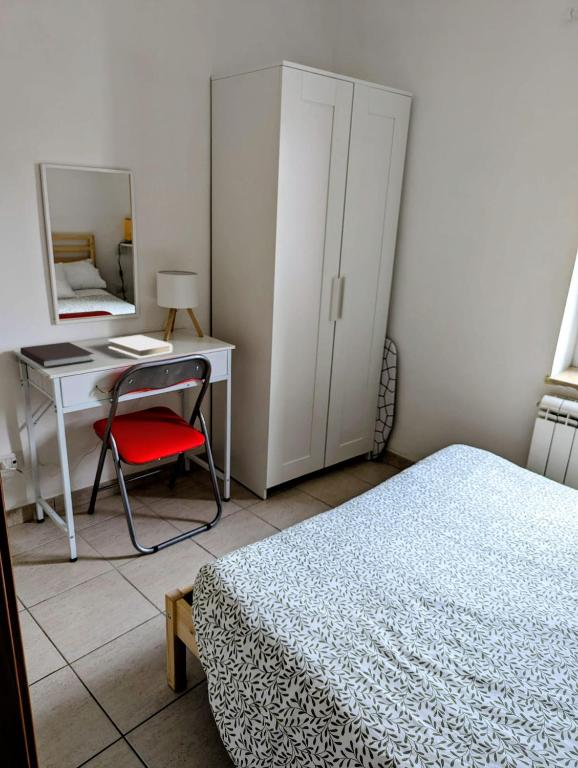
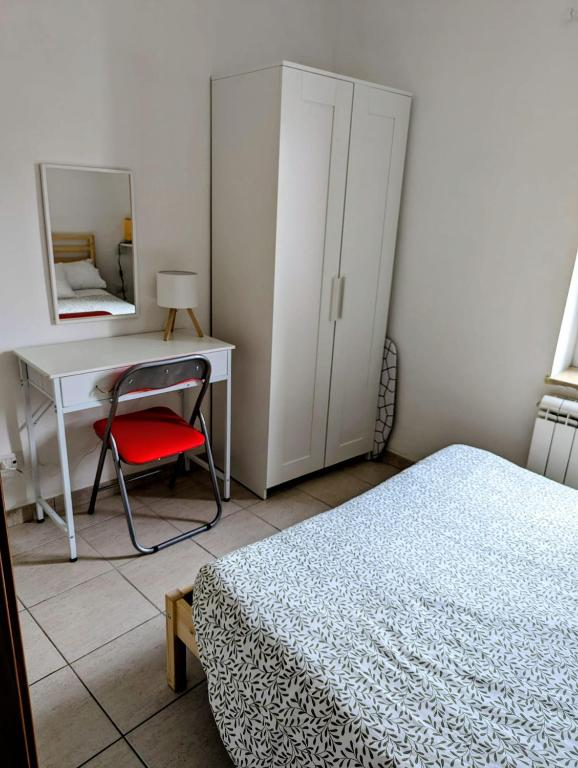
- notebook (57, 354)
- book (140, 345)
